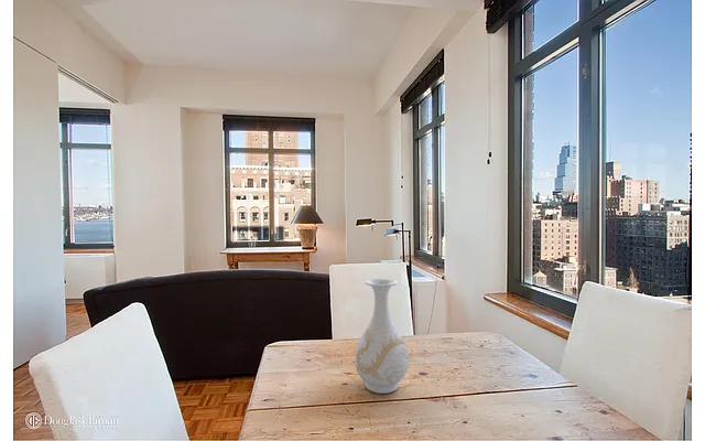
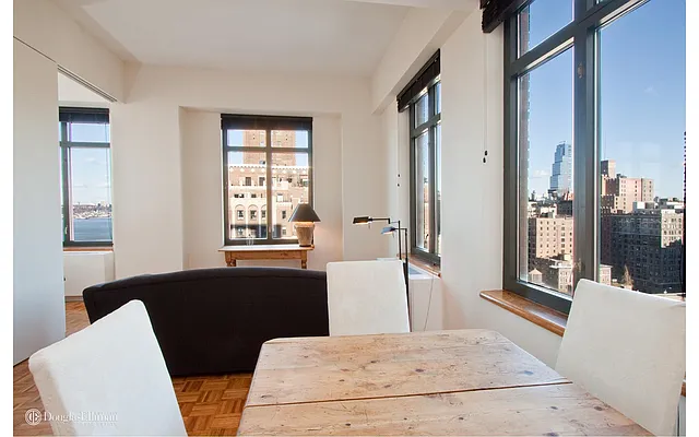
- vase (381, 333)
